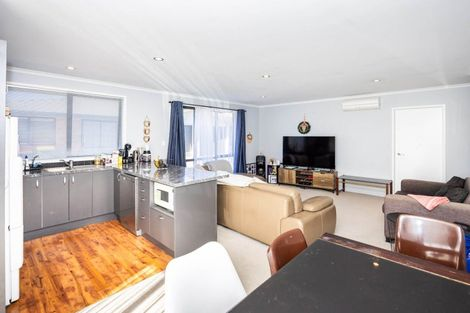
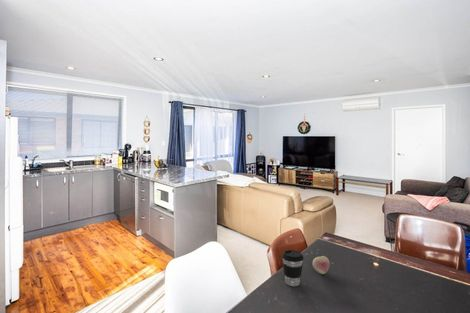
+ coffee cup (292, 268)
+ fruit (321, 264)
